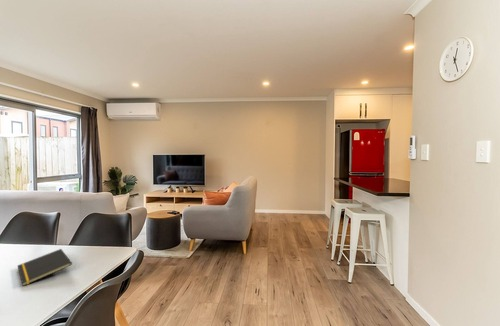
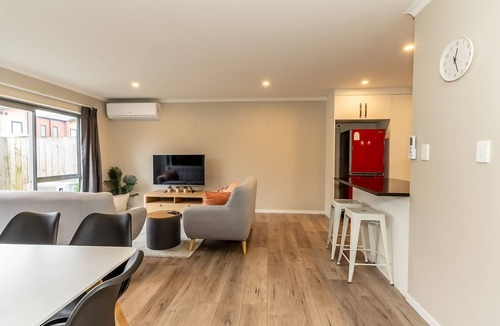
- notepad (44, 265)
